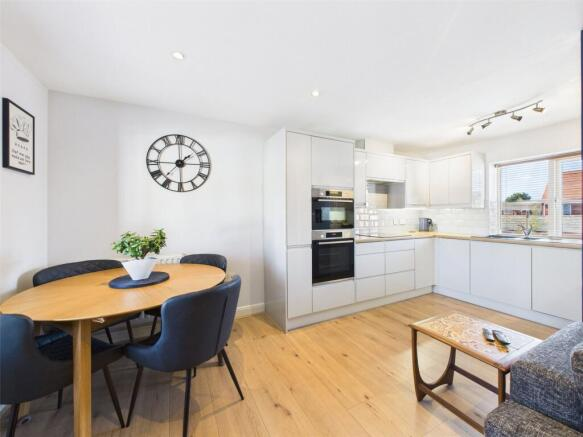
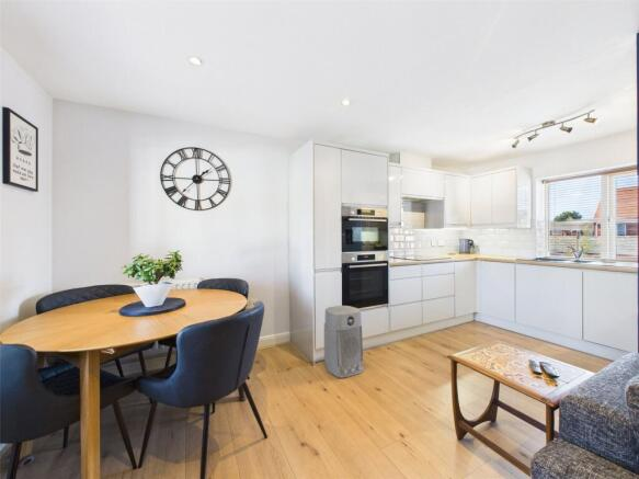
+ air purifier (342, 338)
